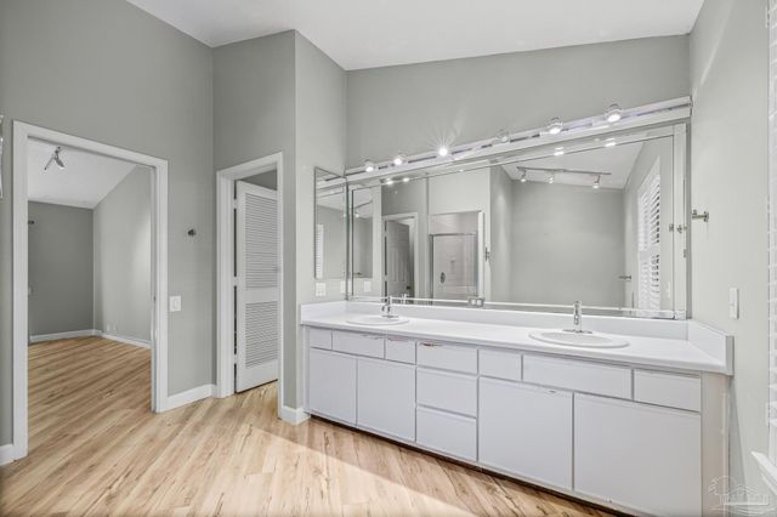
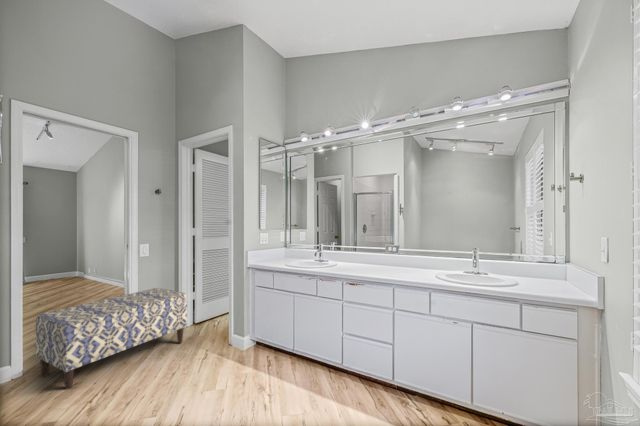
+ bench (120, 329)
